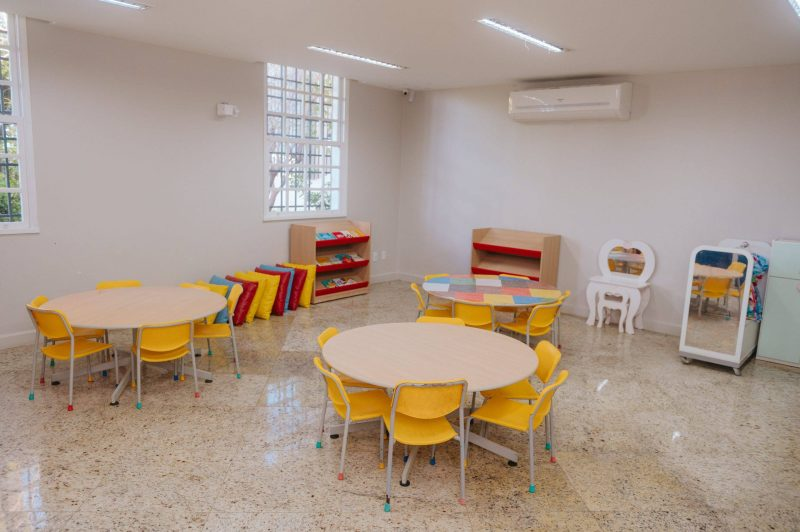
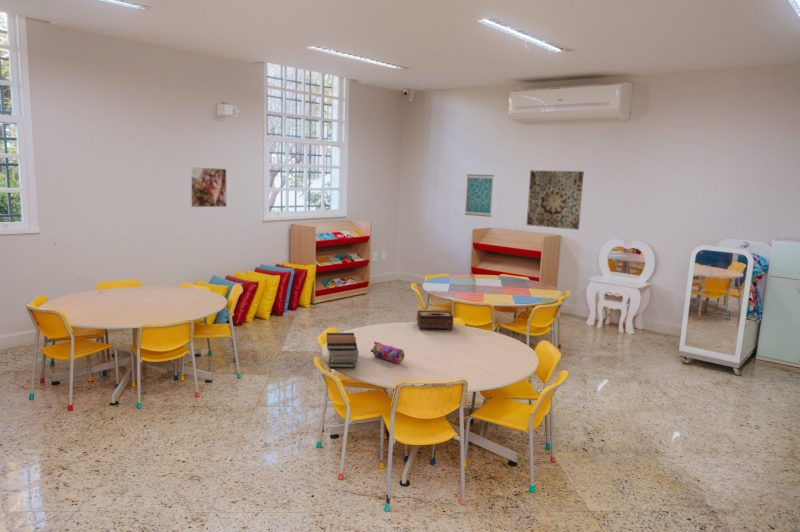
+ pencil case (387, 352)
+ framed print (208, 187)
+ book stack (341, 349)
+ wall art (554, 199)
+ wall art (478, 195)
+ tissue box (434, 320)
